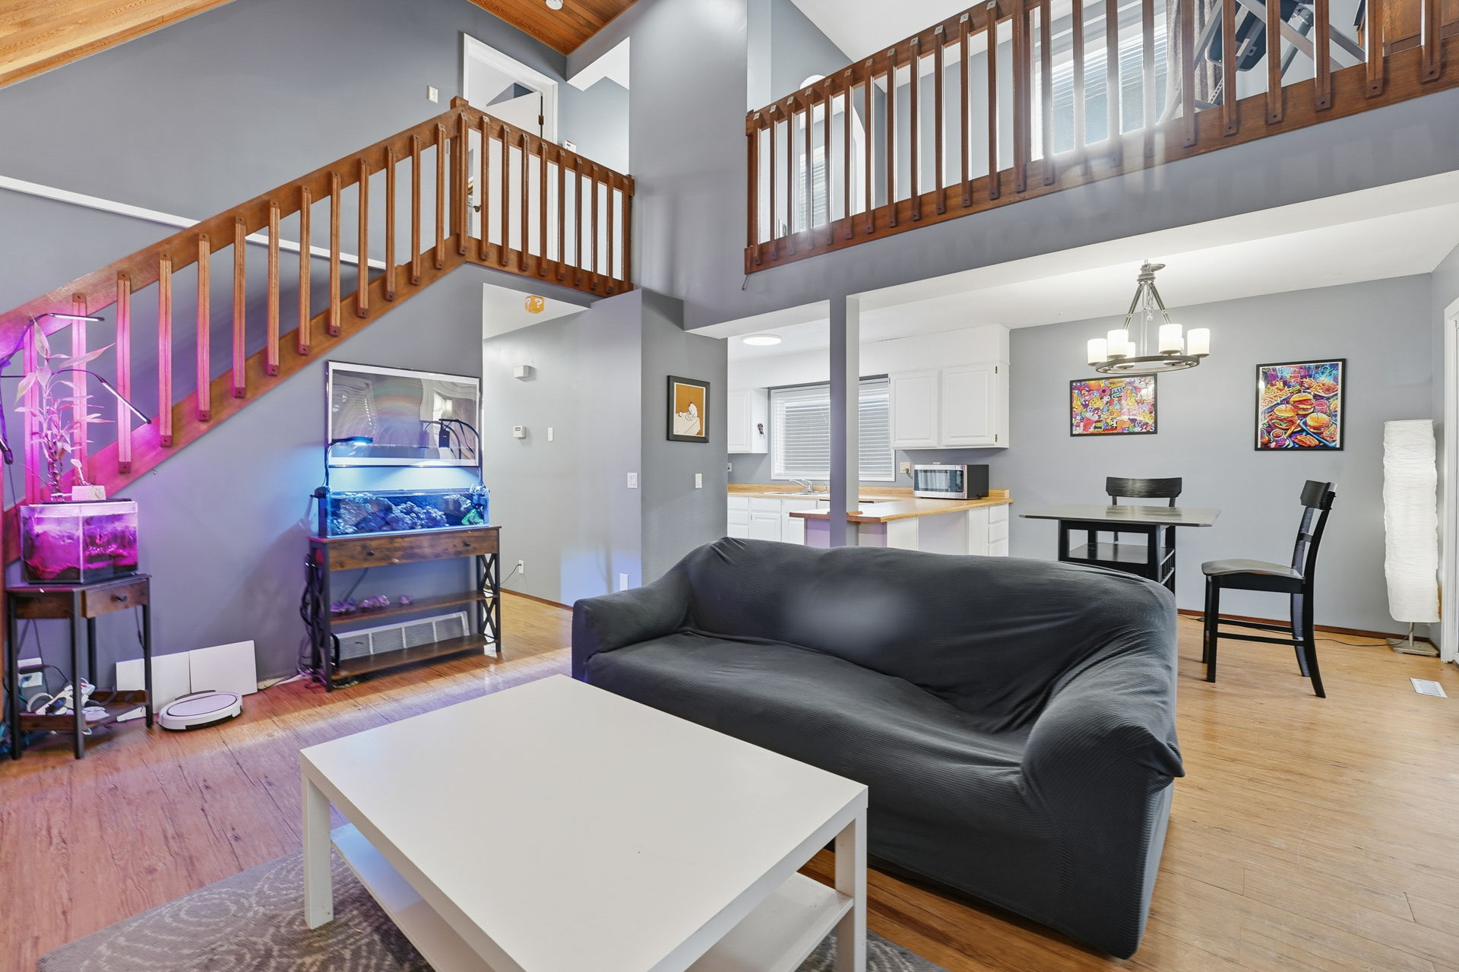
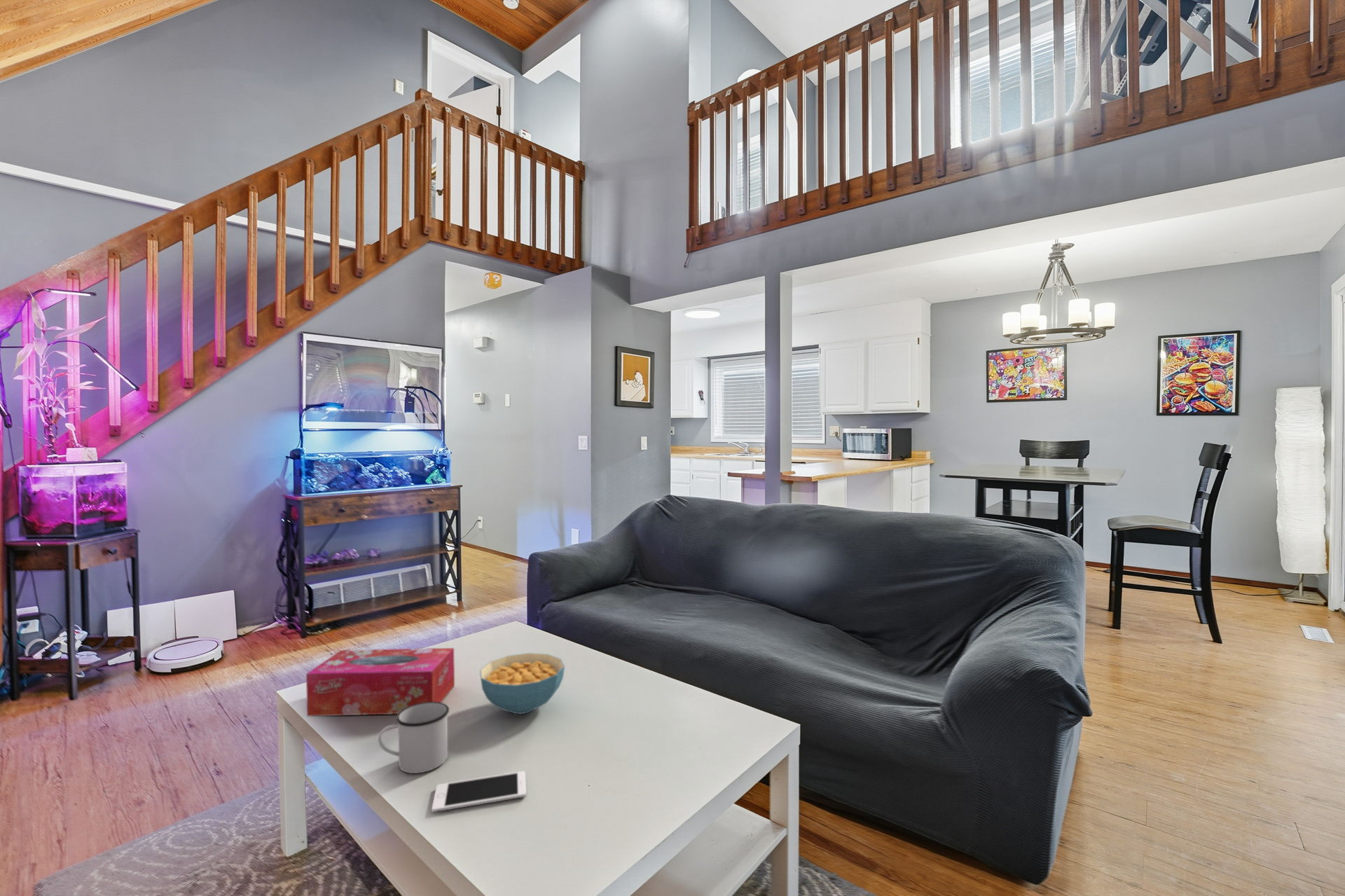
+ cell phone (481, 790)
+ tissue box (385, 680)
+ cereal bowl (523, 688)
+ mug (414, 738)
